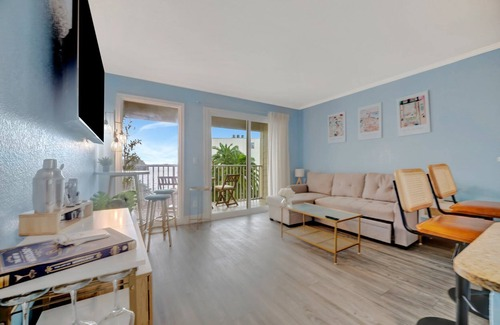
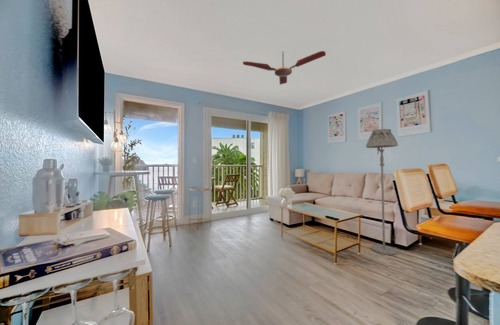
+ floor lamp (382, 189)
+ ceiling fan (282, 68)
